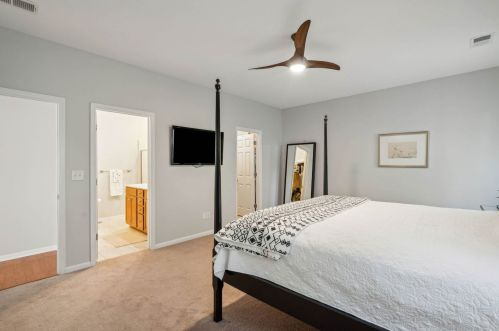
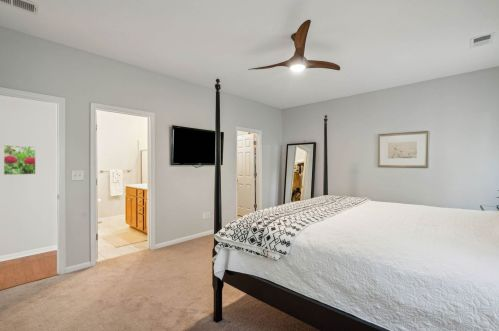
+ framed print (20, 160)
